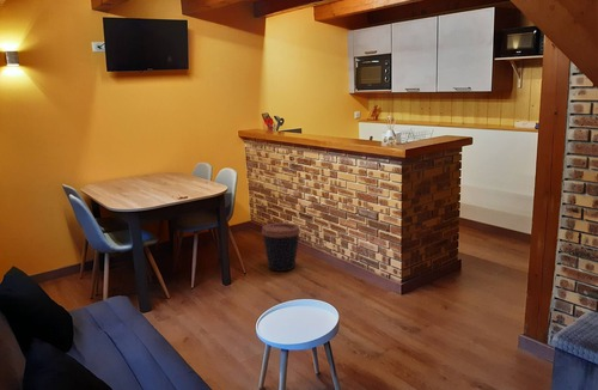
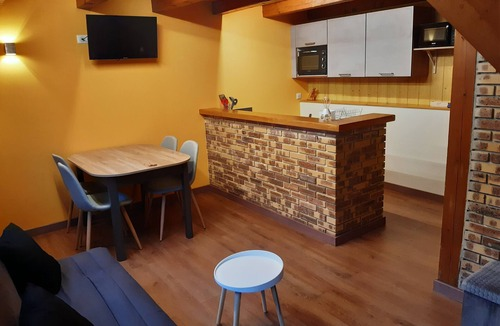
- coffee cup (281, 246)
